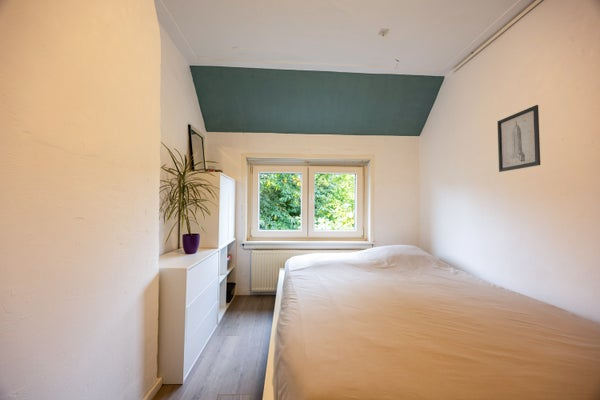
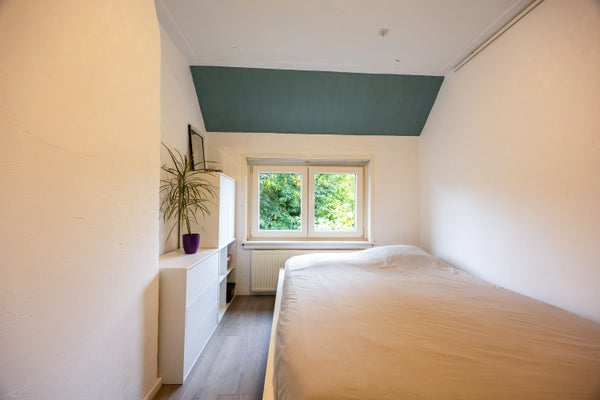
- wall art (517, 141)
